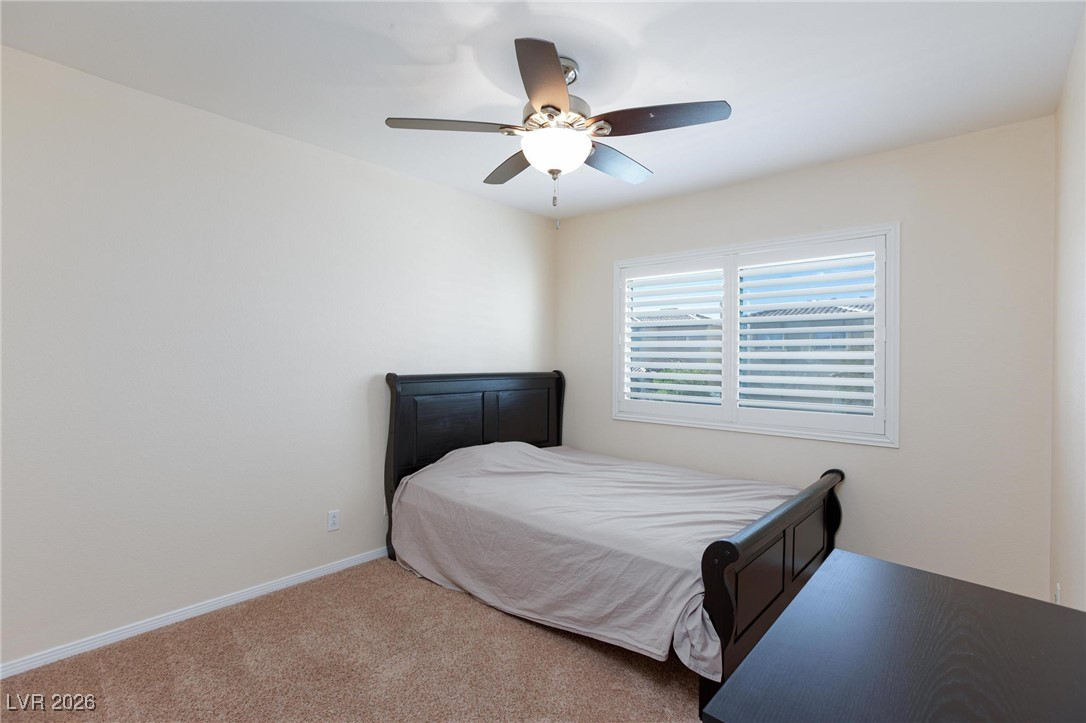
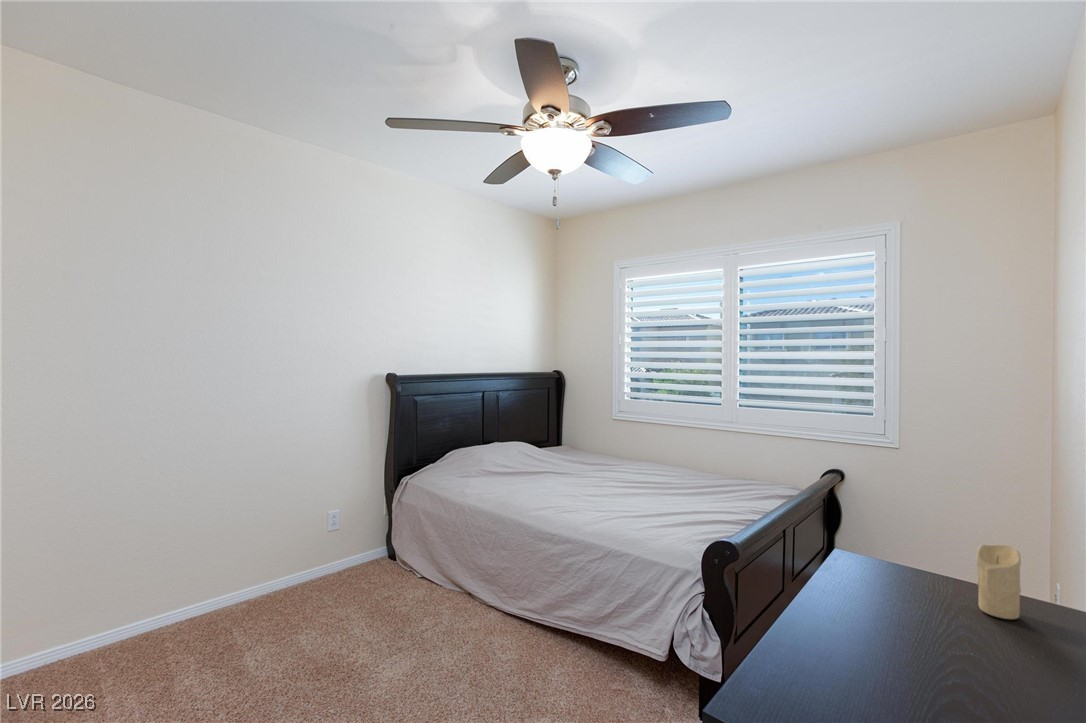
+ candle (997, 579)
